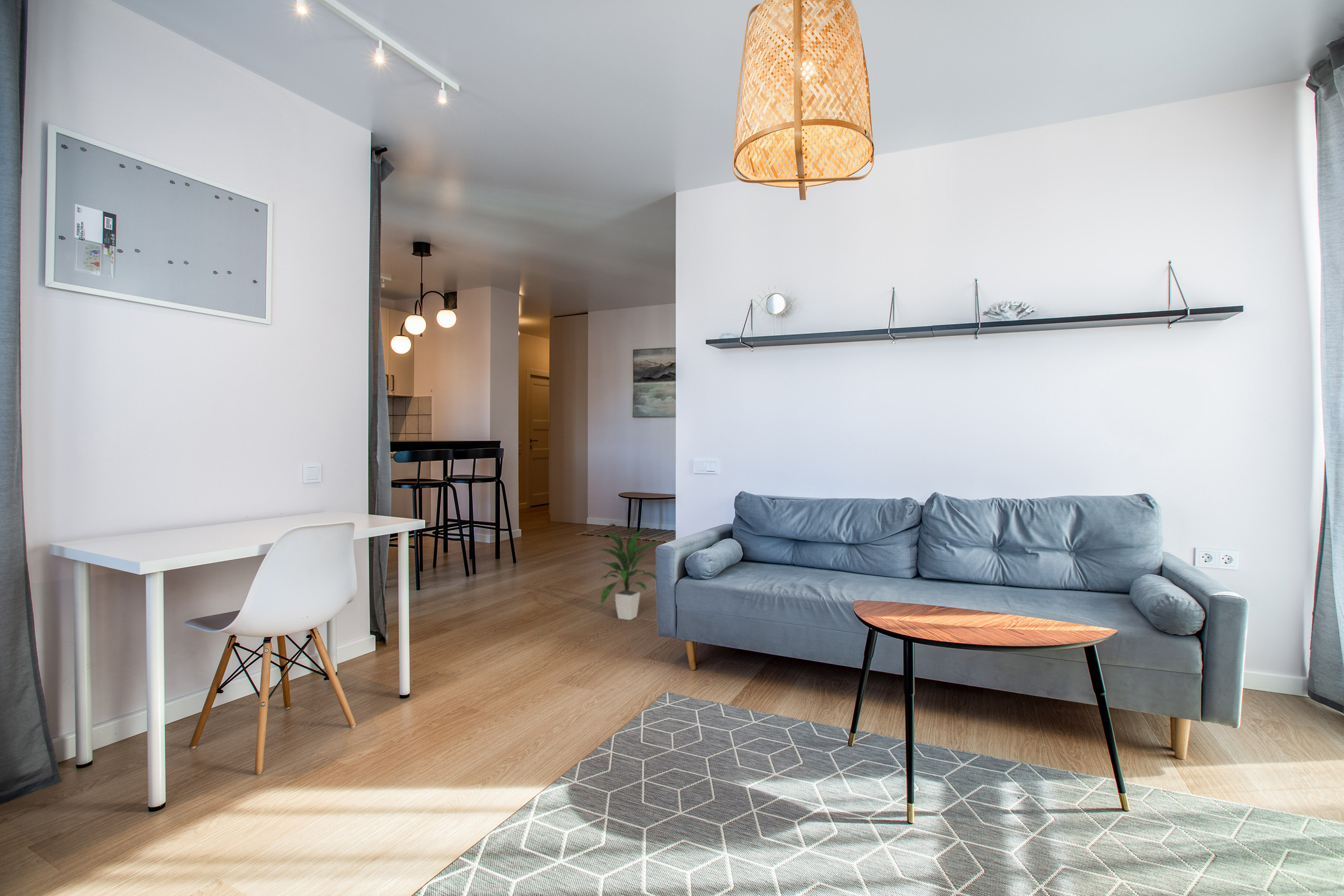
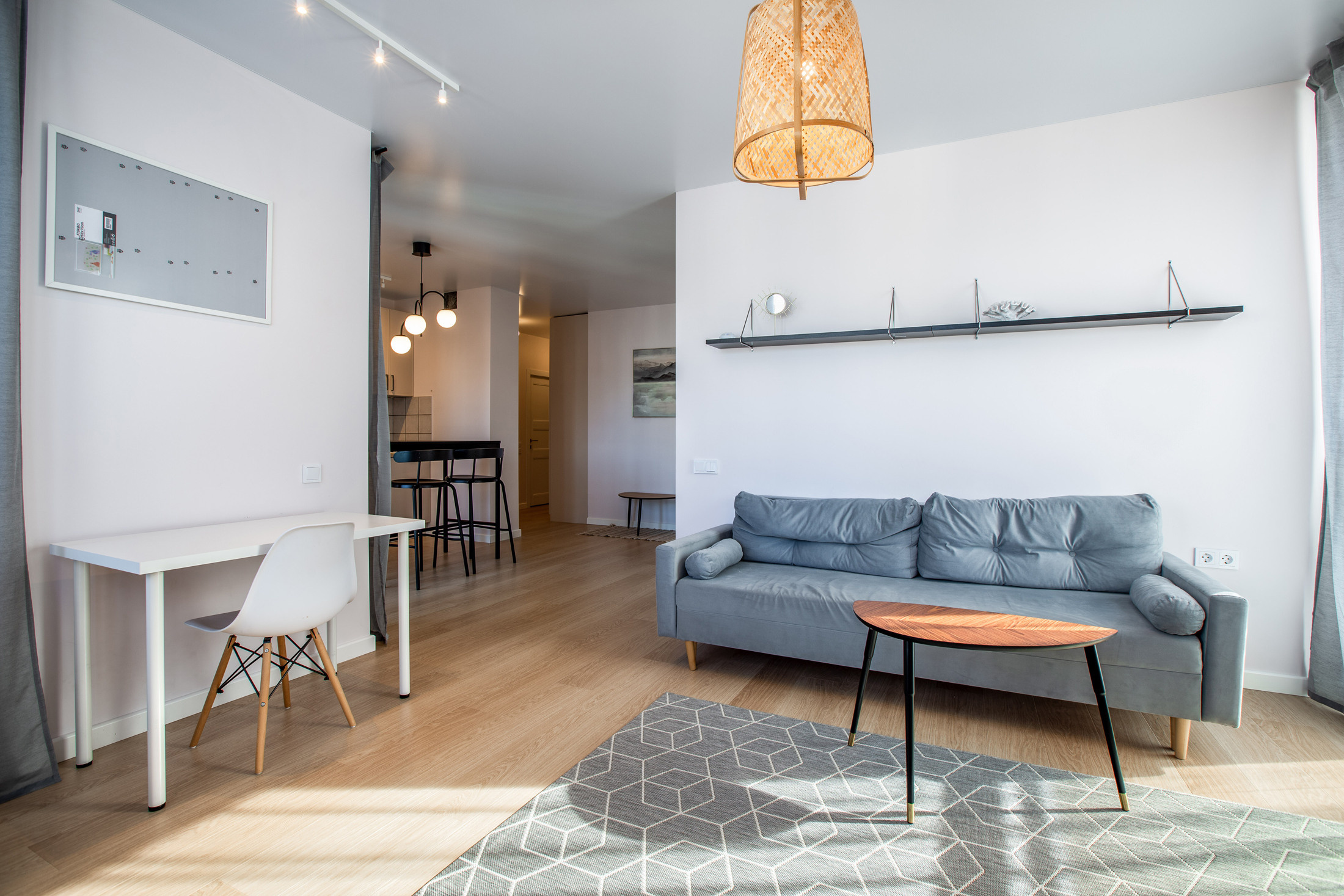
- indoor plant (624, 571)
